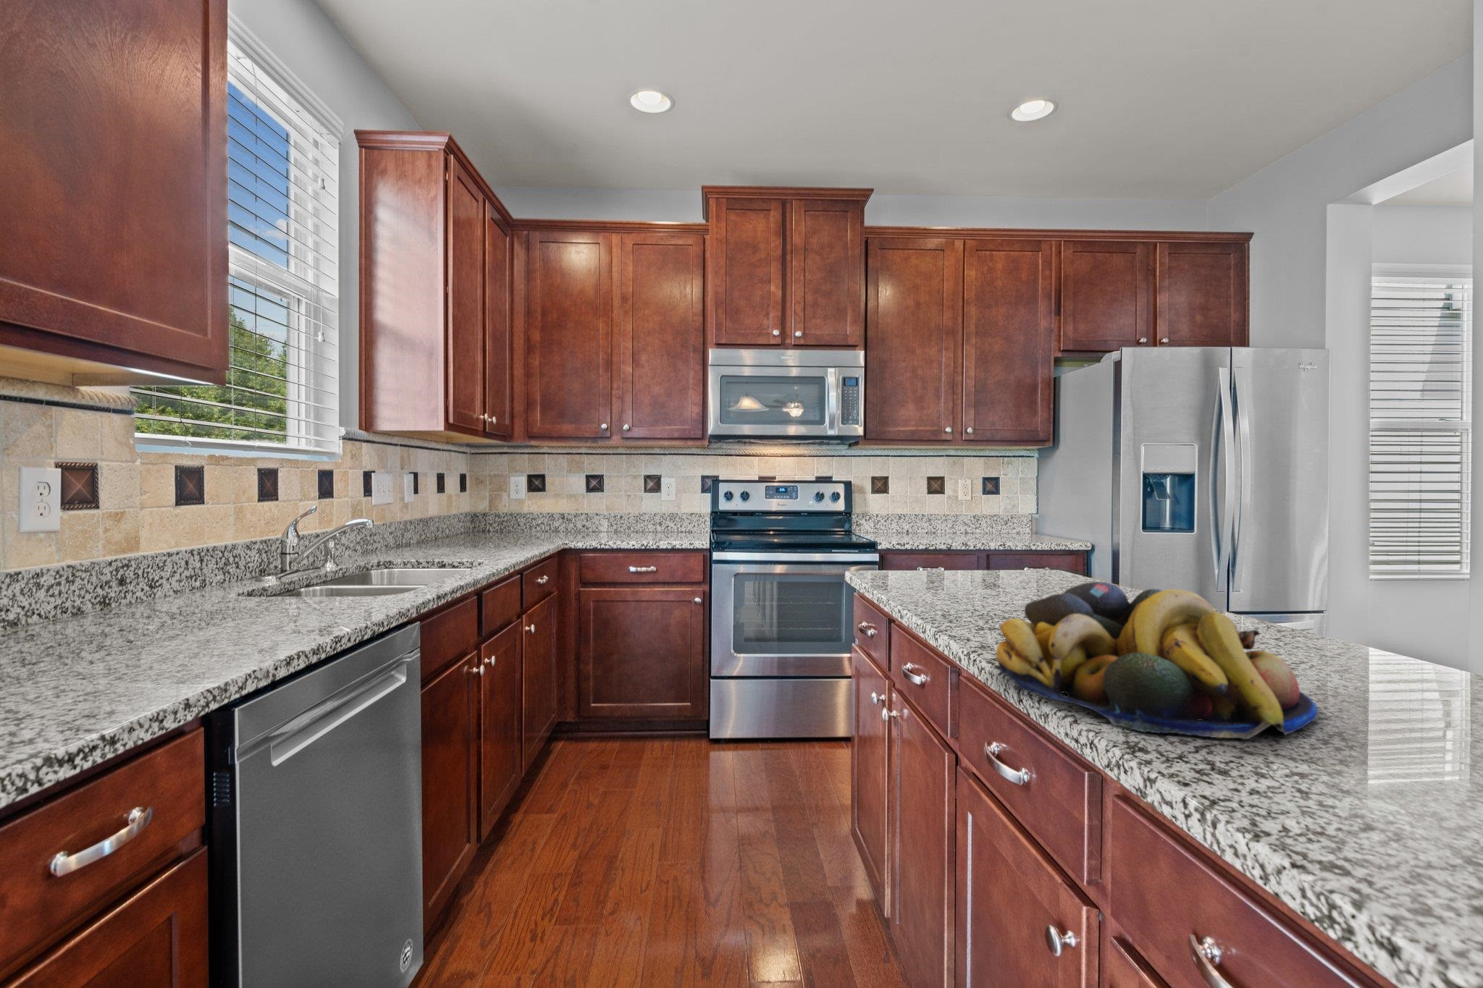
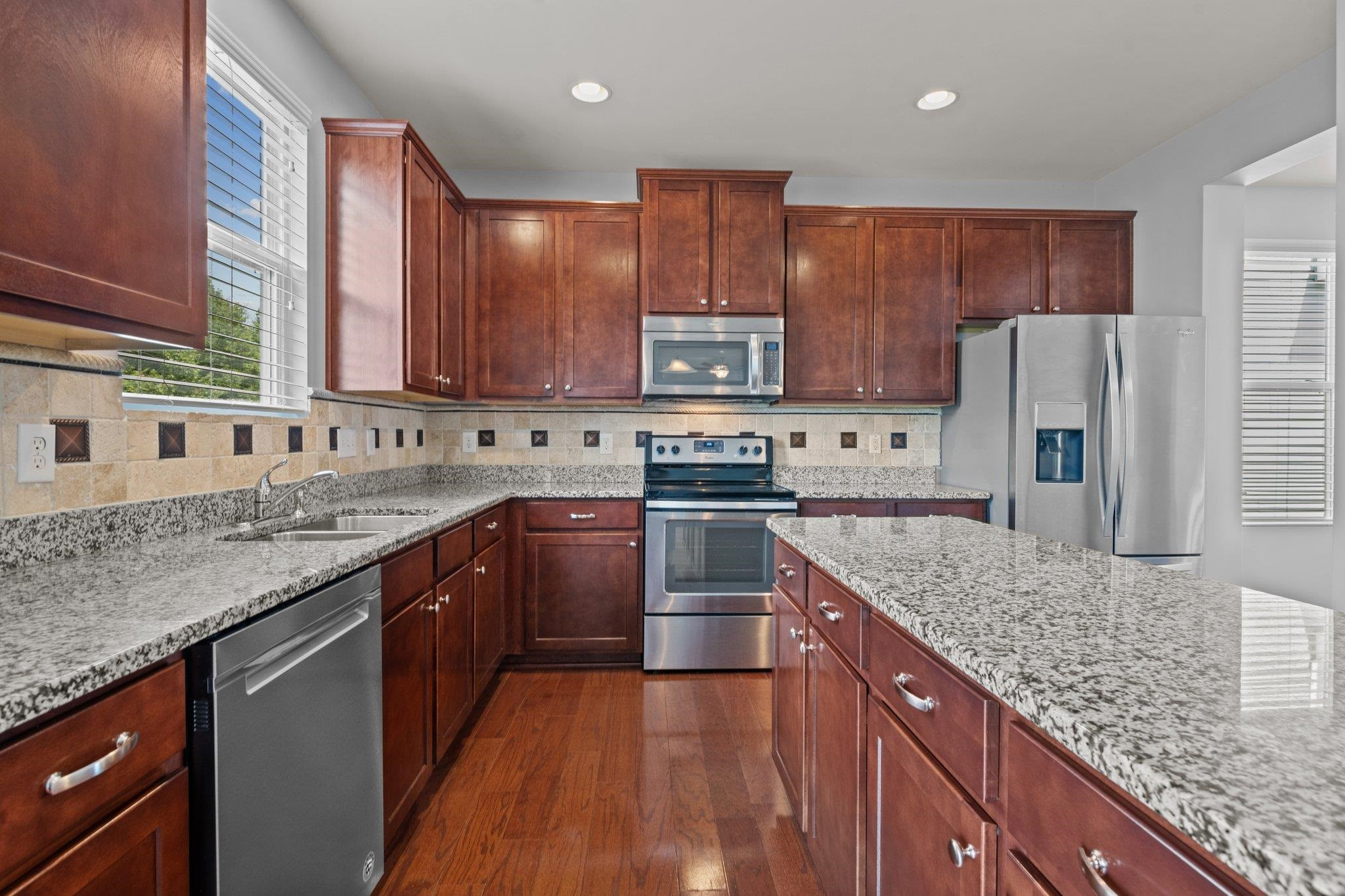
- fruit bowl (1145, 637)
